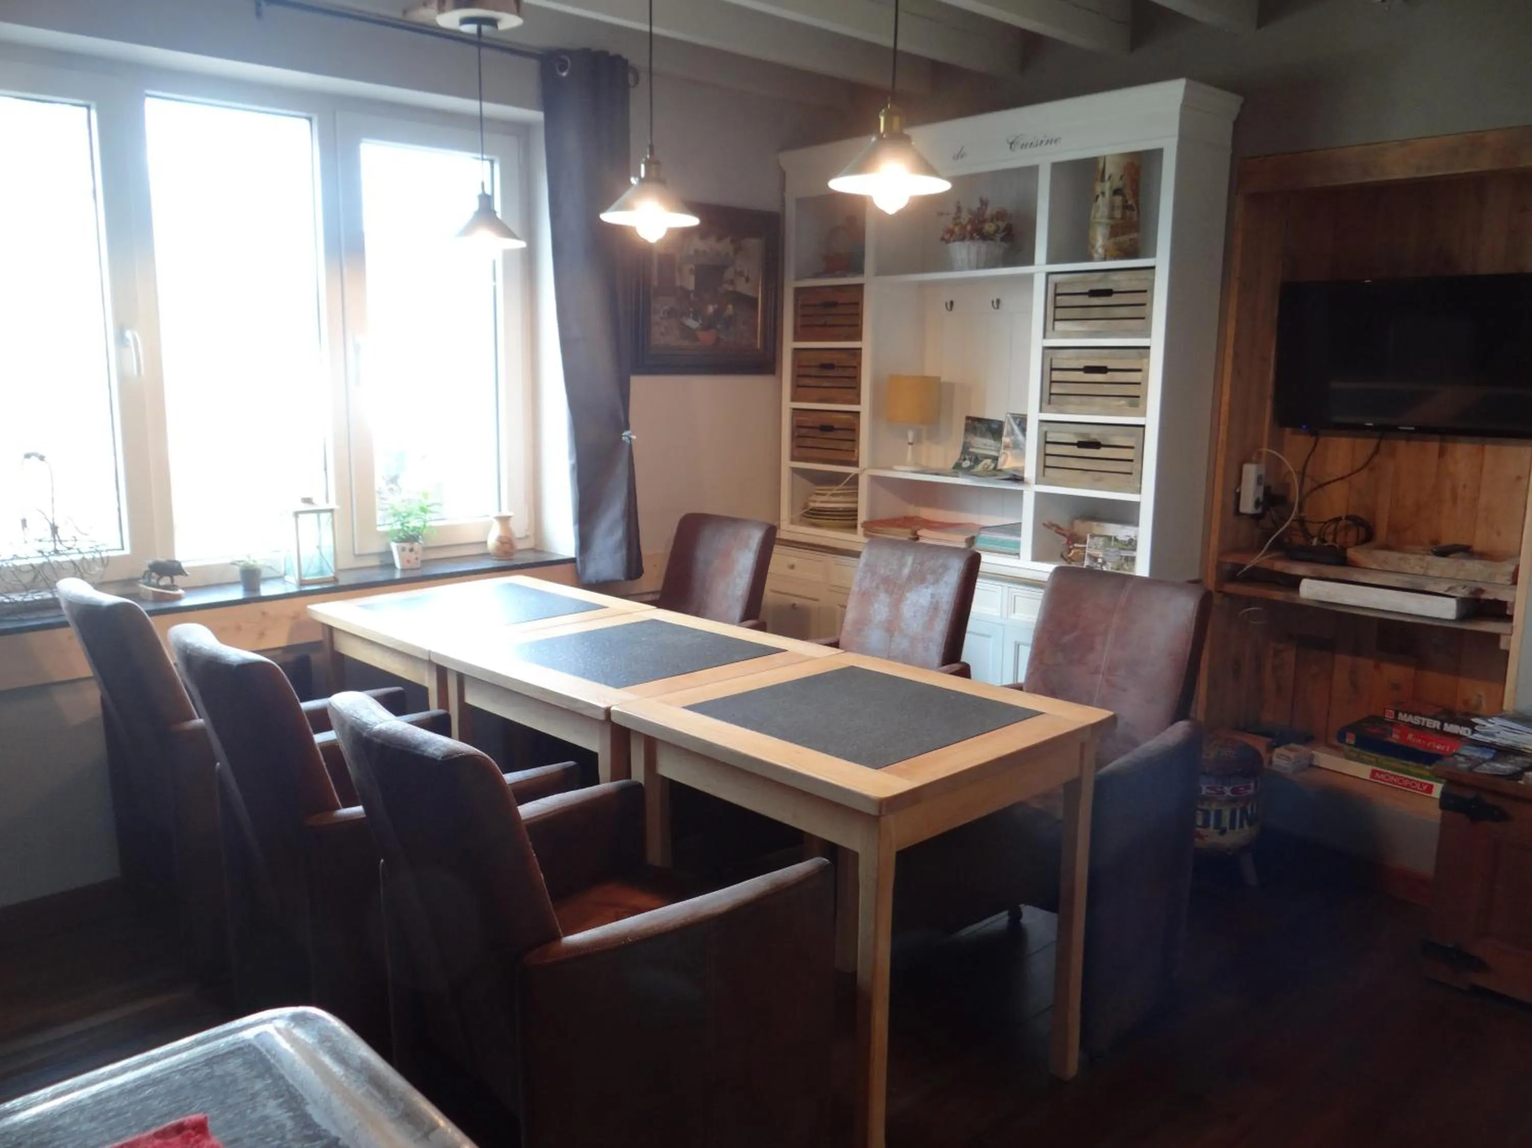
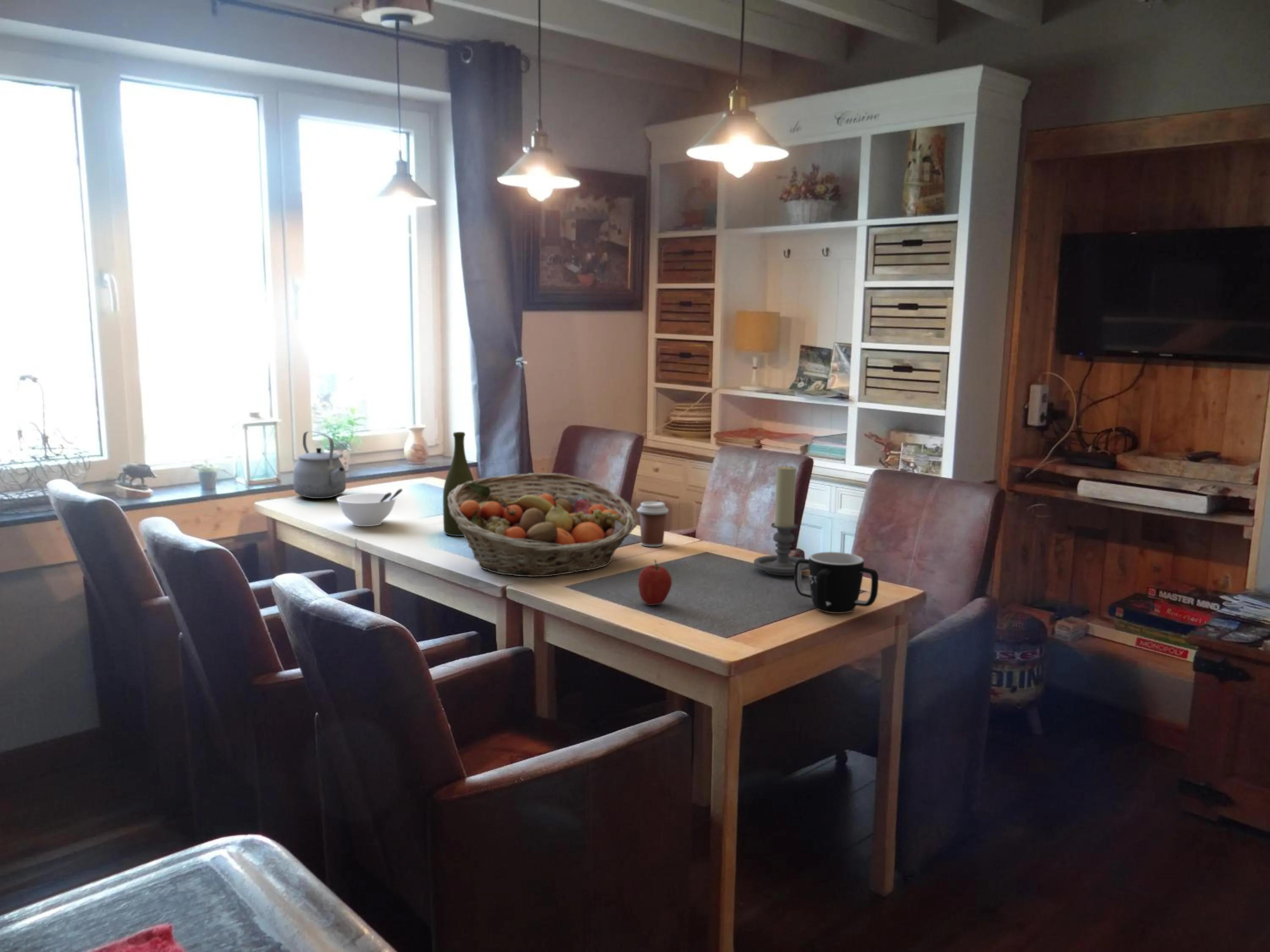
+ bowl (370, 505)
+ coffee cup (652, 524)
+ fruit basket (543, 523)
+ tea kettle (323, 465)
+ fruit (654, 582)
+ candle holder (787, 517)
+ mug (835, 583)
+ bottle (460, 483)
